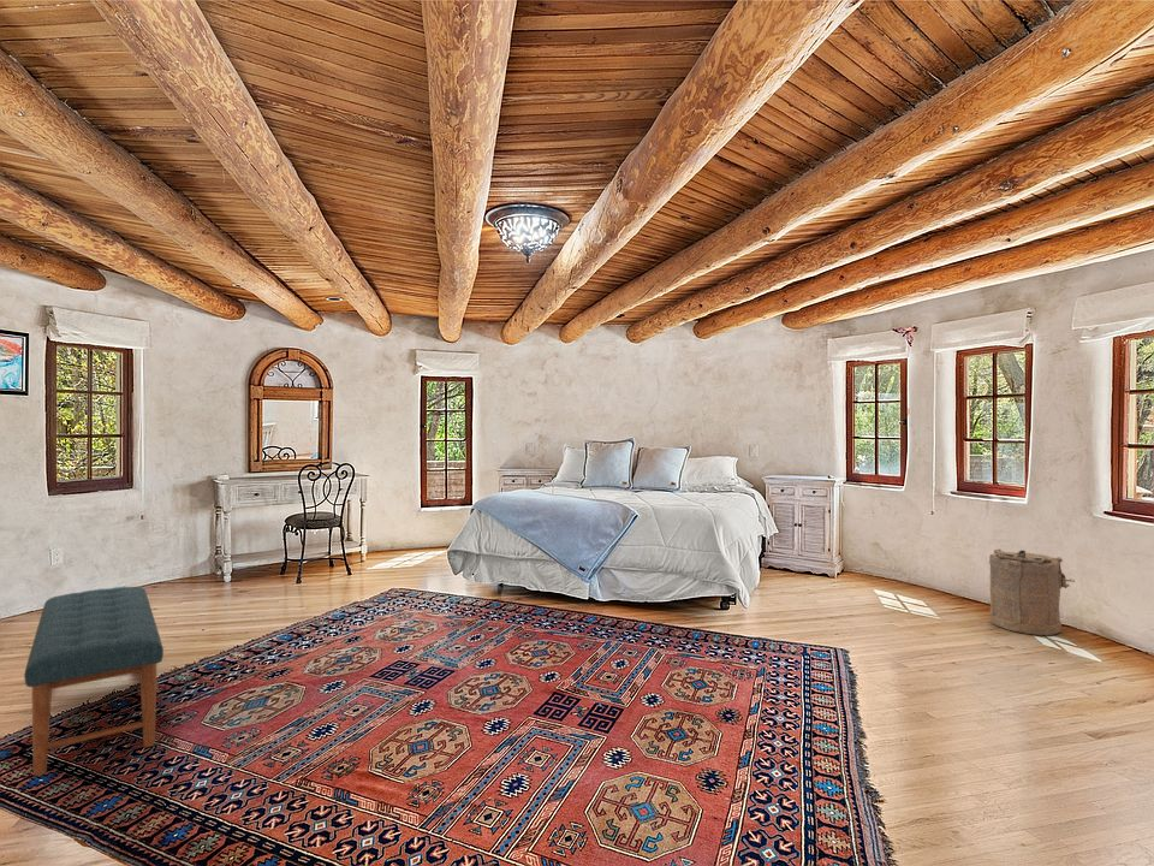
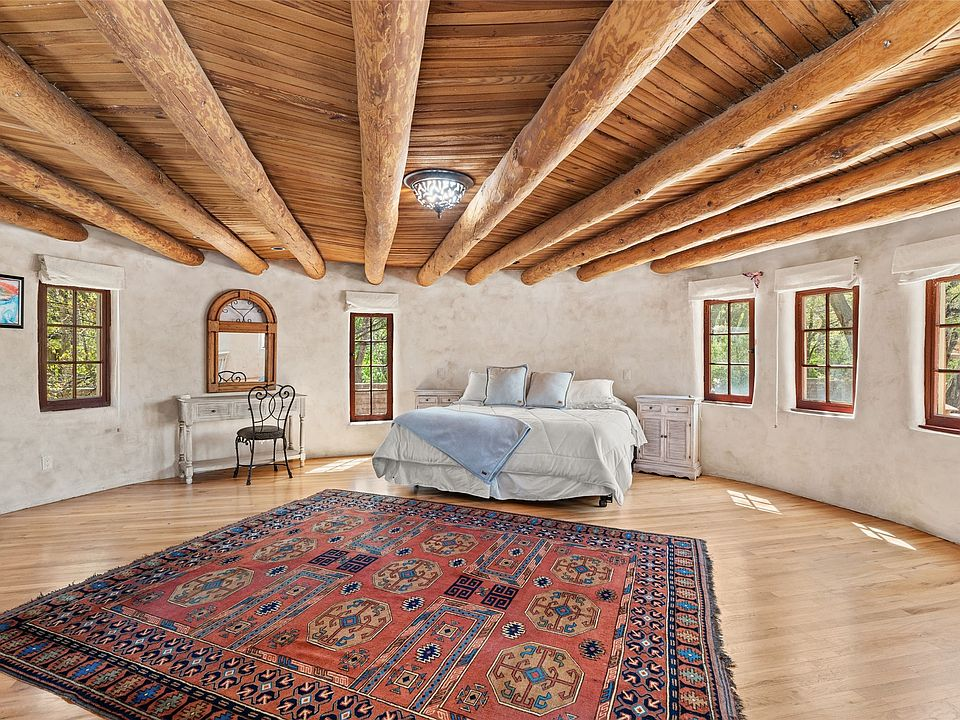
- bench (96, 660)
- laundry hamper (1022, 587)
